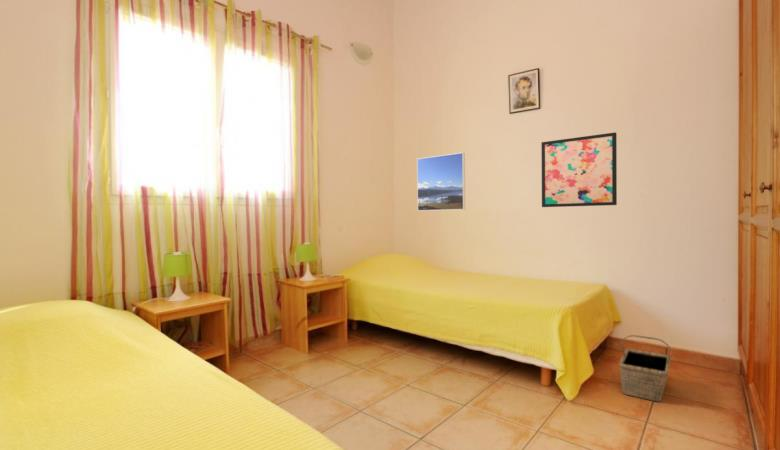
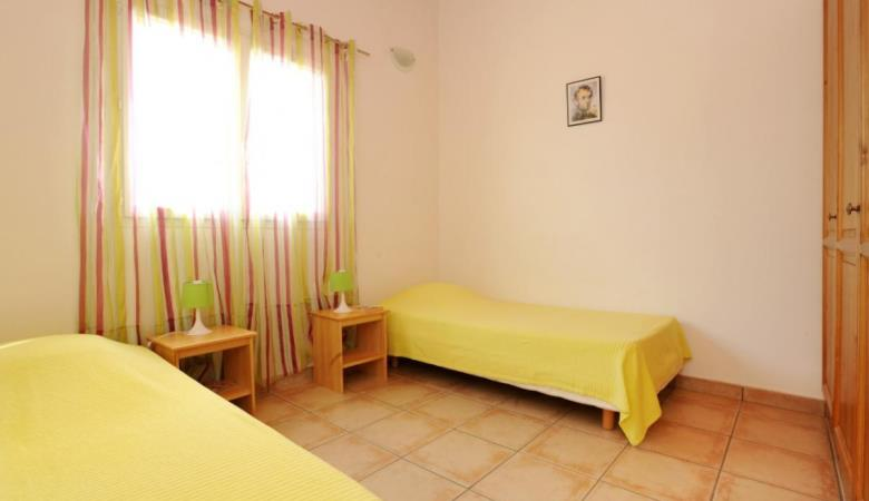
- wall art (577, 172)
- basket (645, 362)
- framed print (440, 183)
